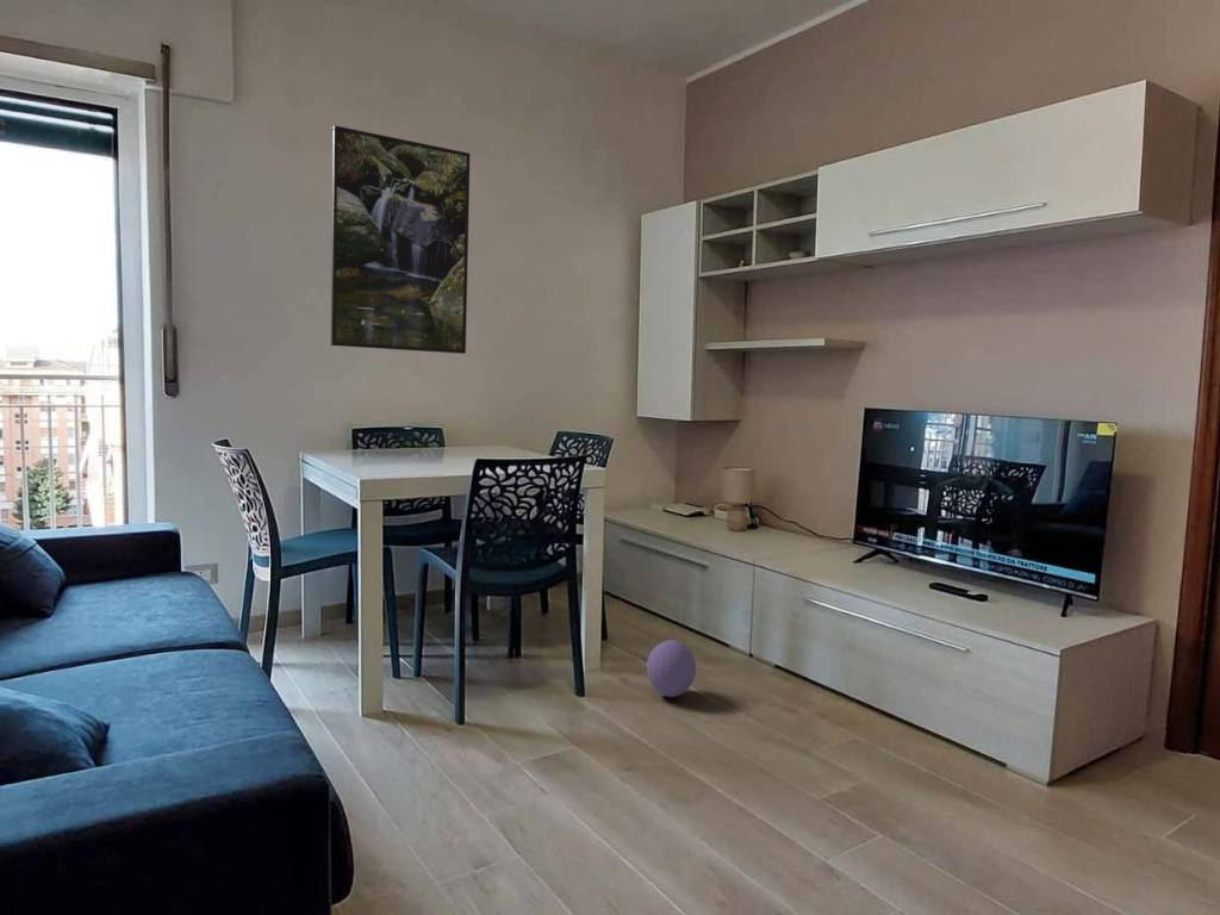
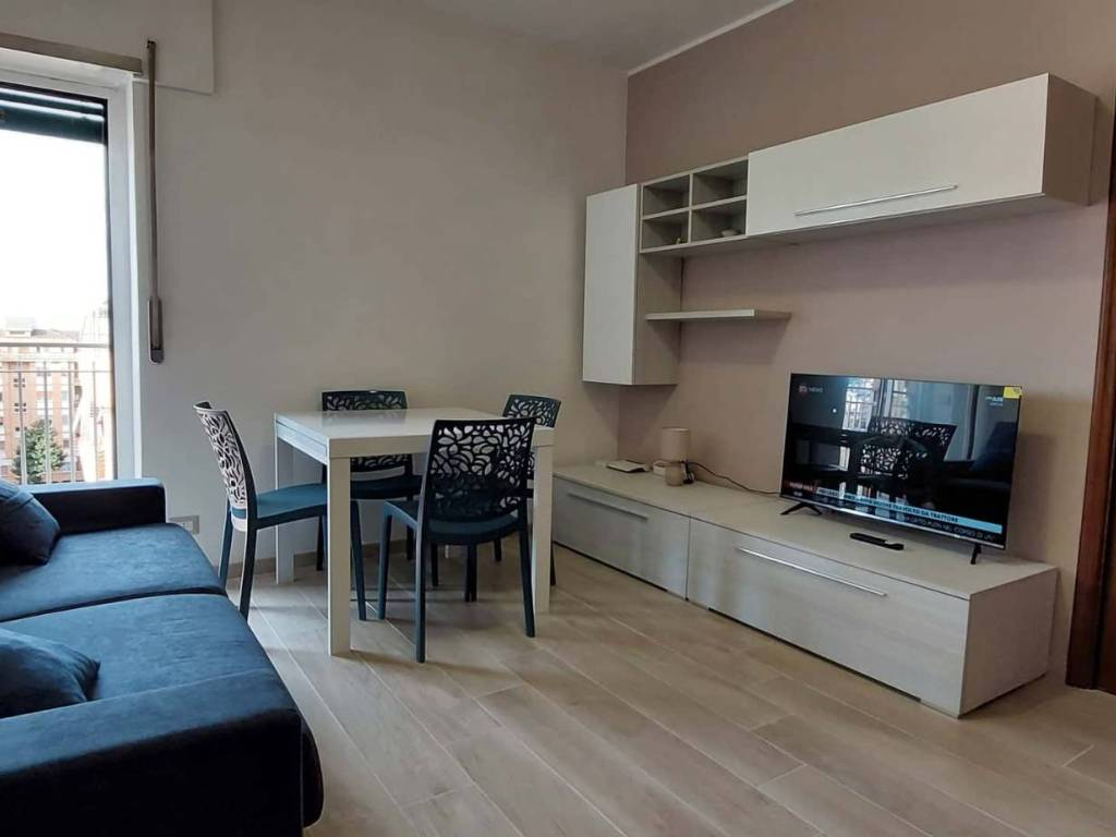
- ball (671, 668)
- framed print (403, 245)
